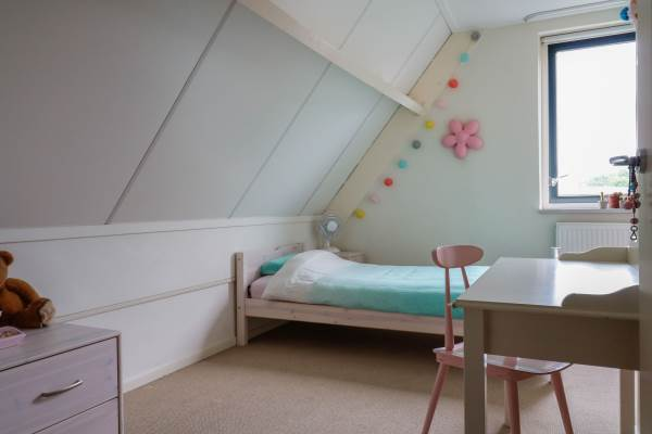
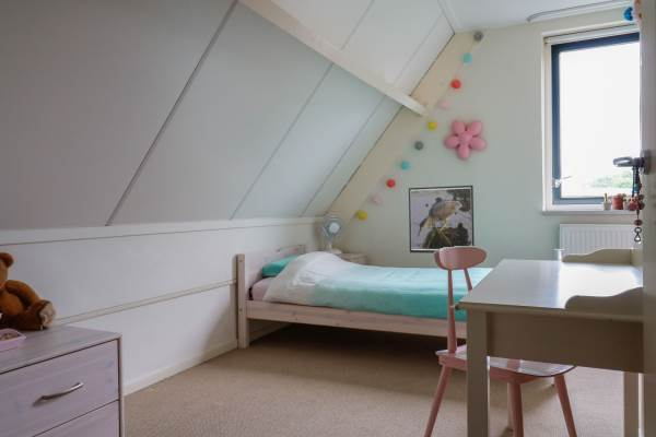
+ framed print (441, 220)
